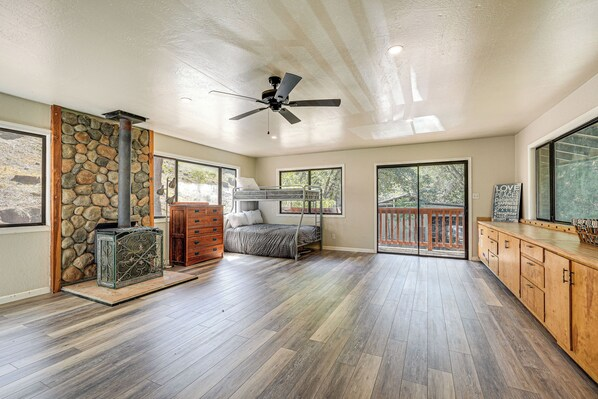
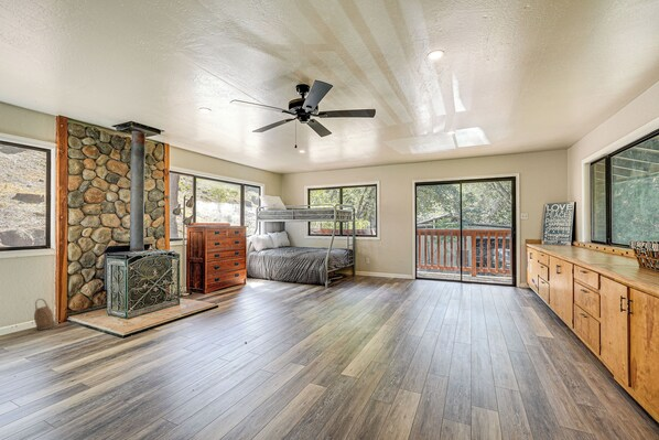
+ basket (44, 312)
